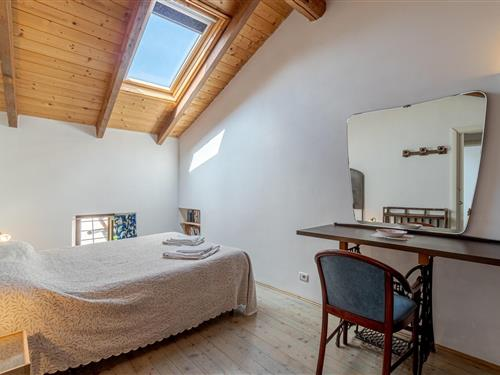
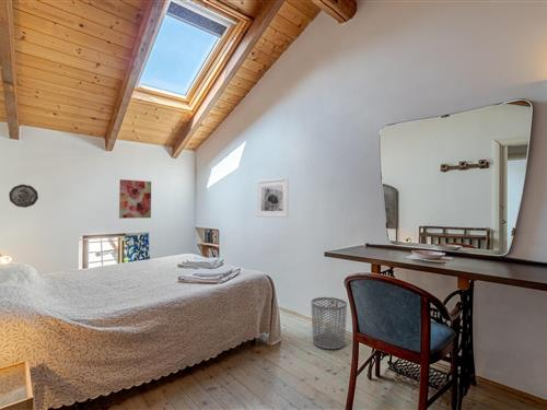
+ decorative plate (23, 196)
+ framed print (271, 198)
+ waste bin (328, 321)
+ wall art (136, 199)
